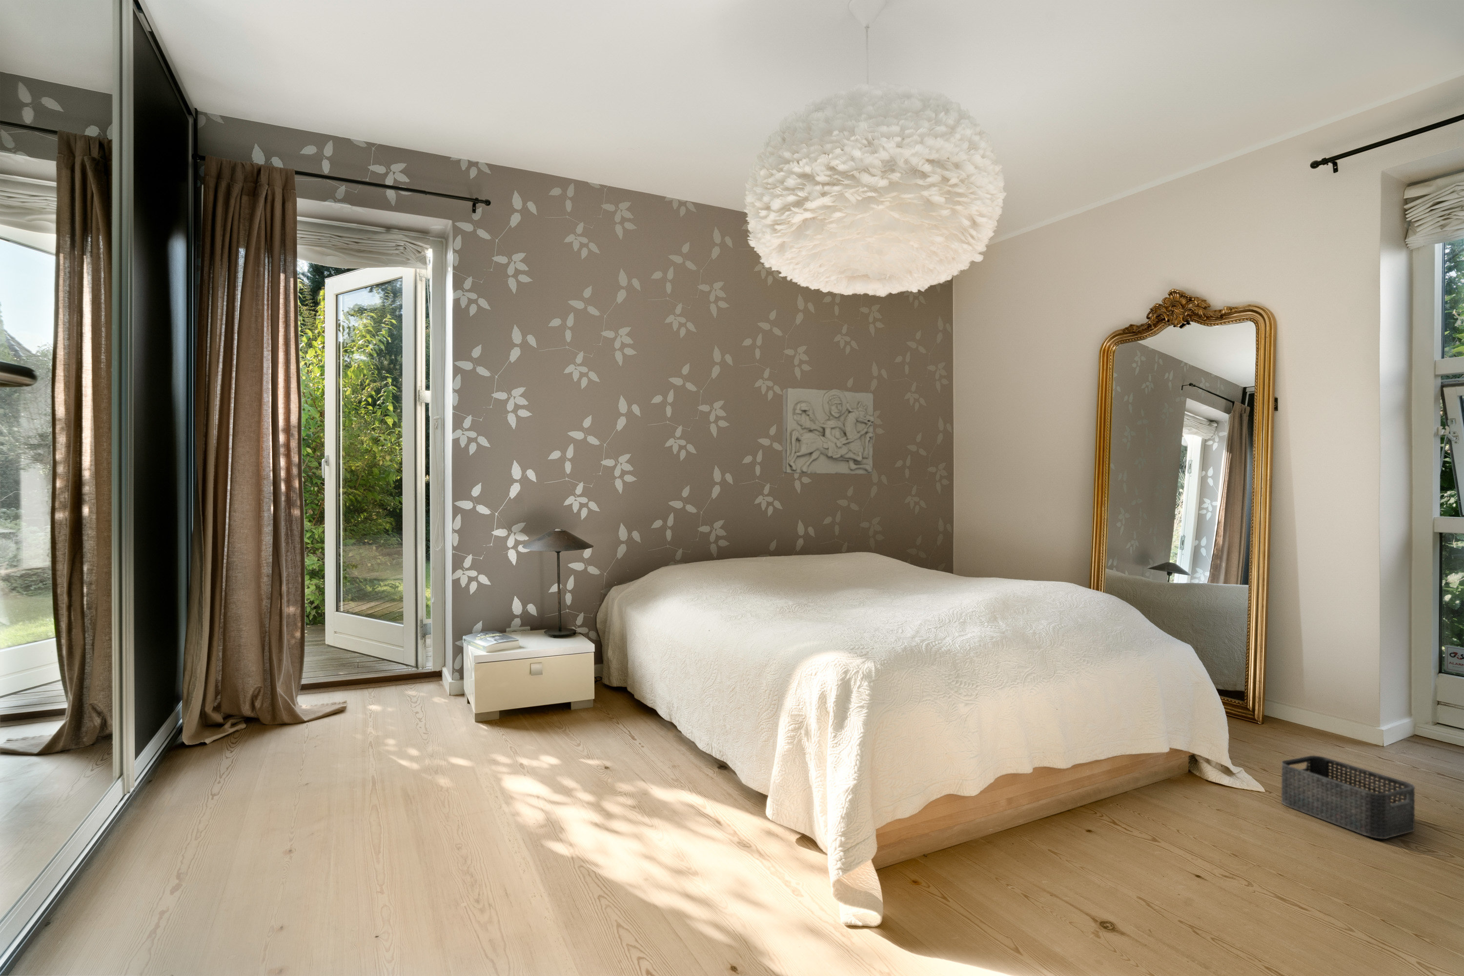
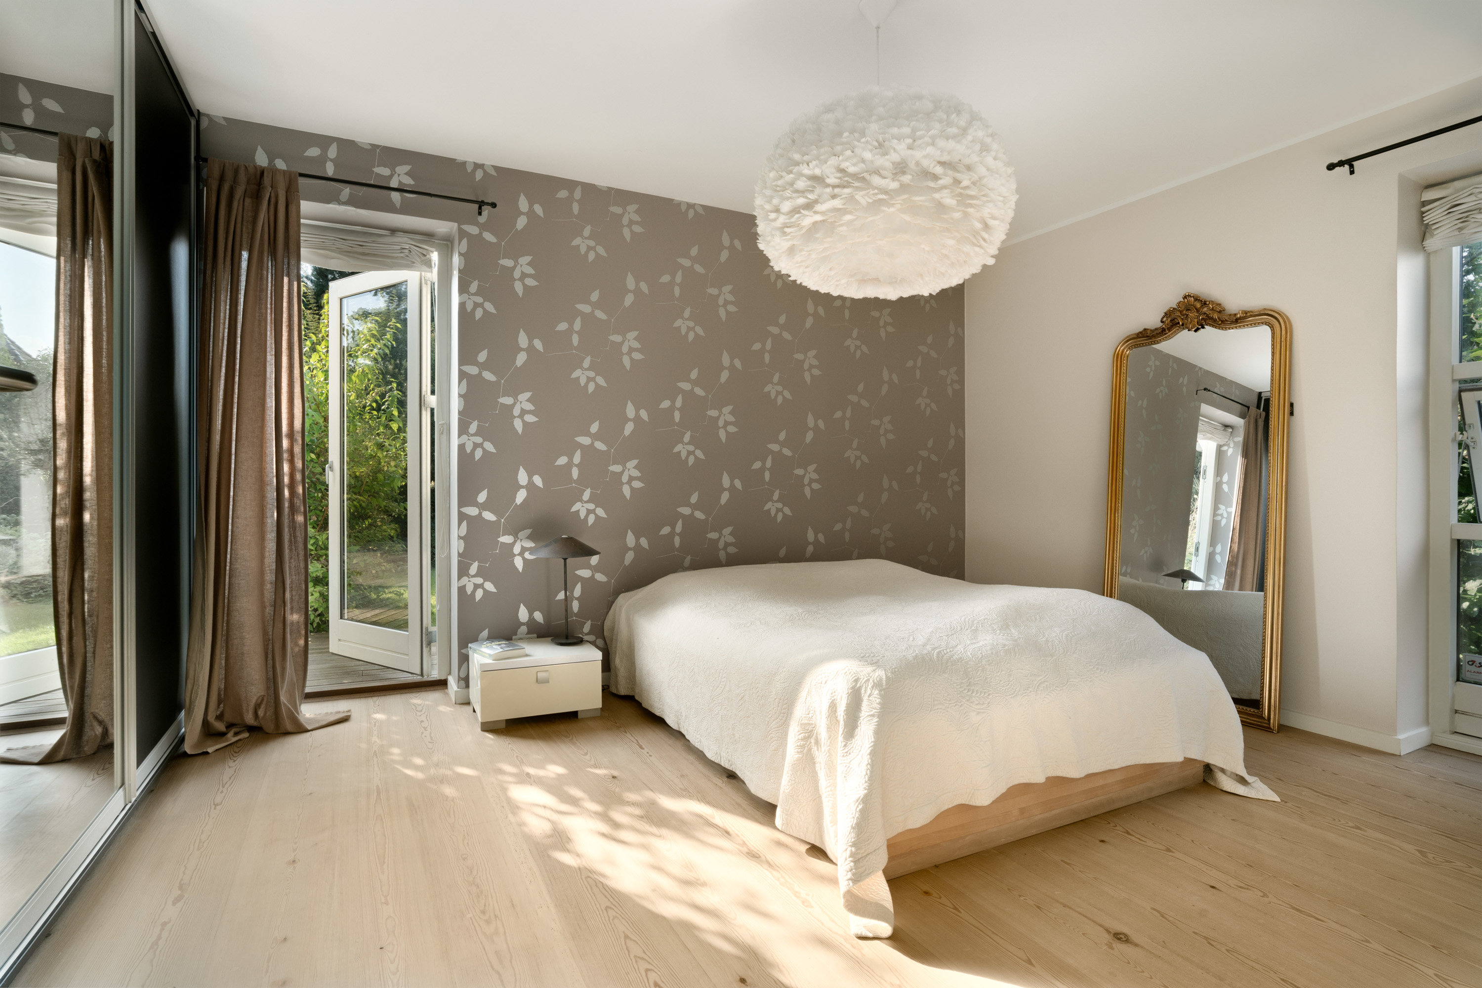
- storage bin (1345, 794)
- relief panel (831, 431)
